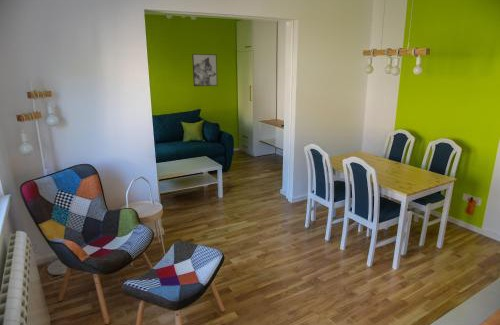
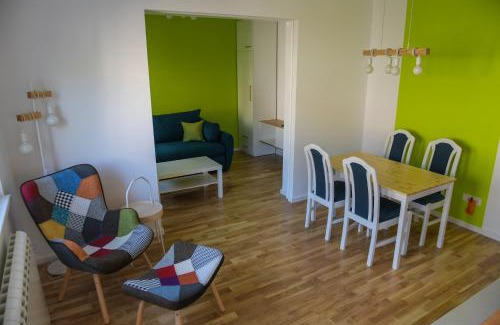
- wall art (205, 70)
